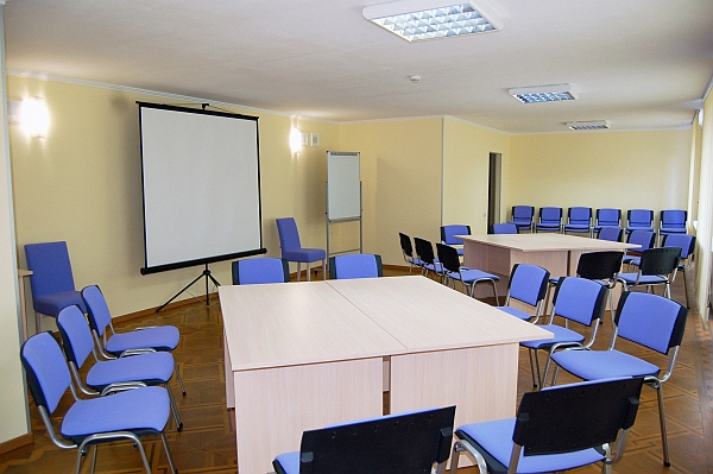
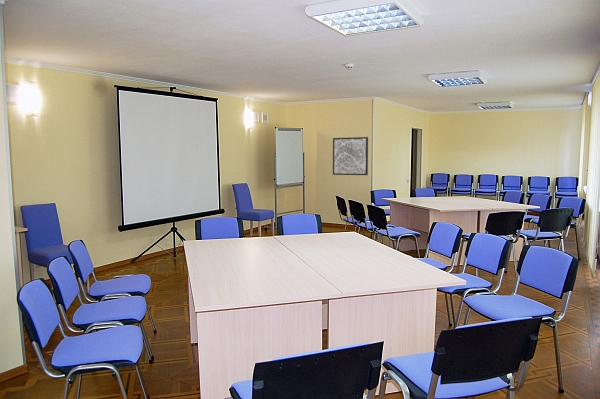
+ wall art (350, 156)
